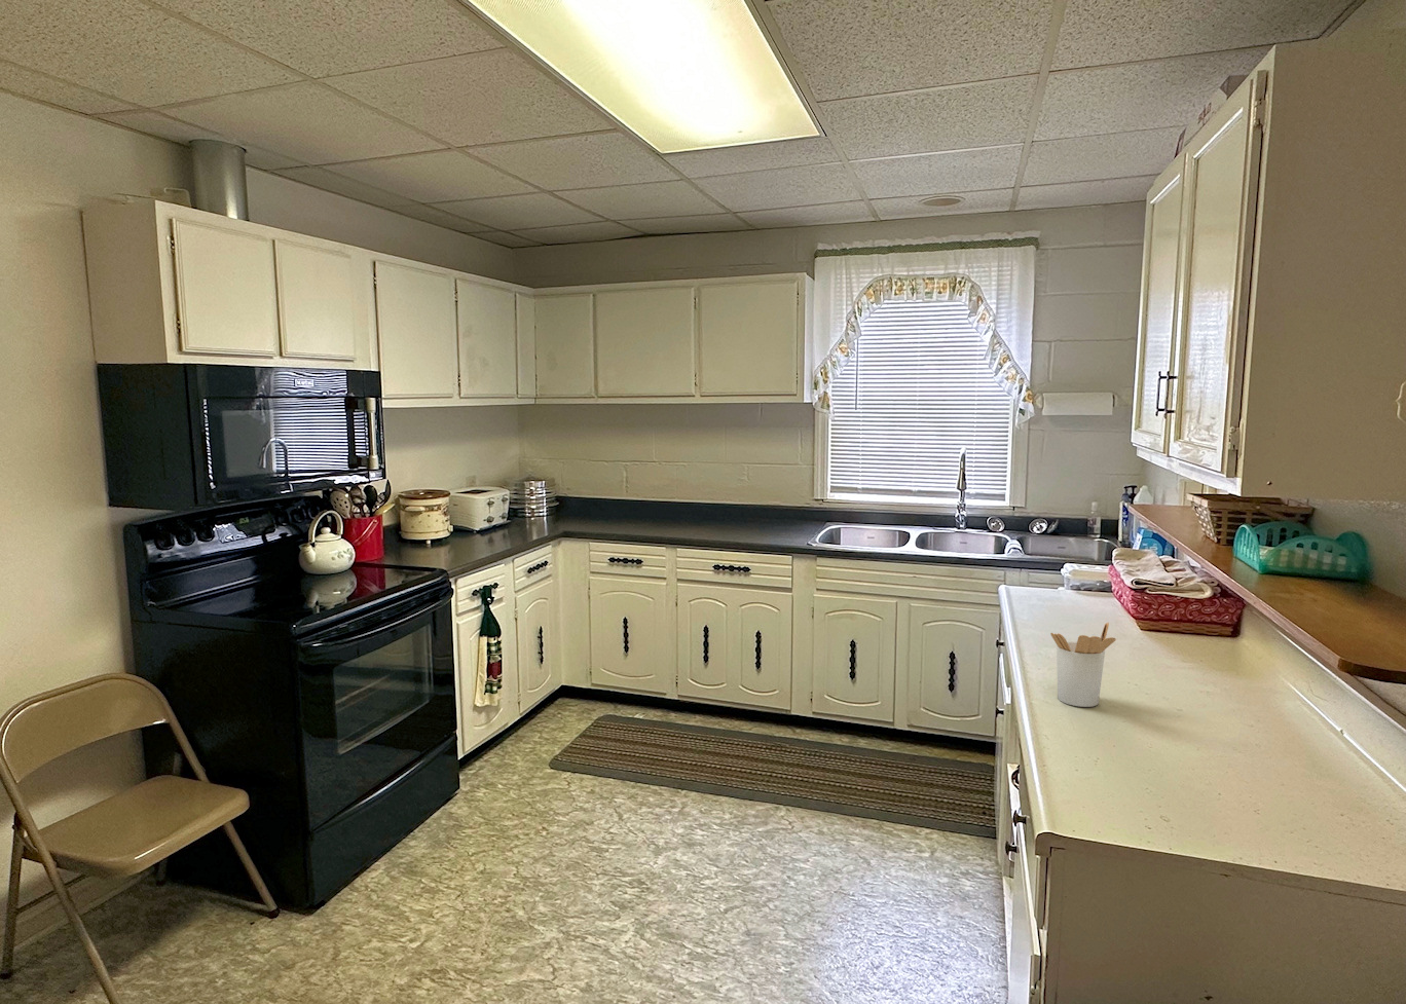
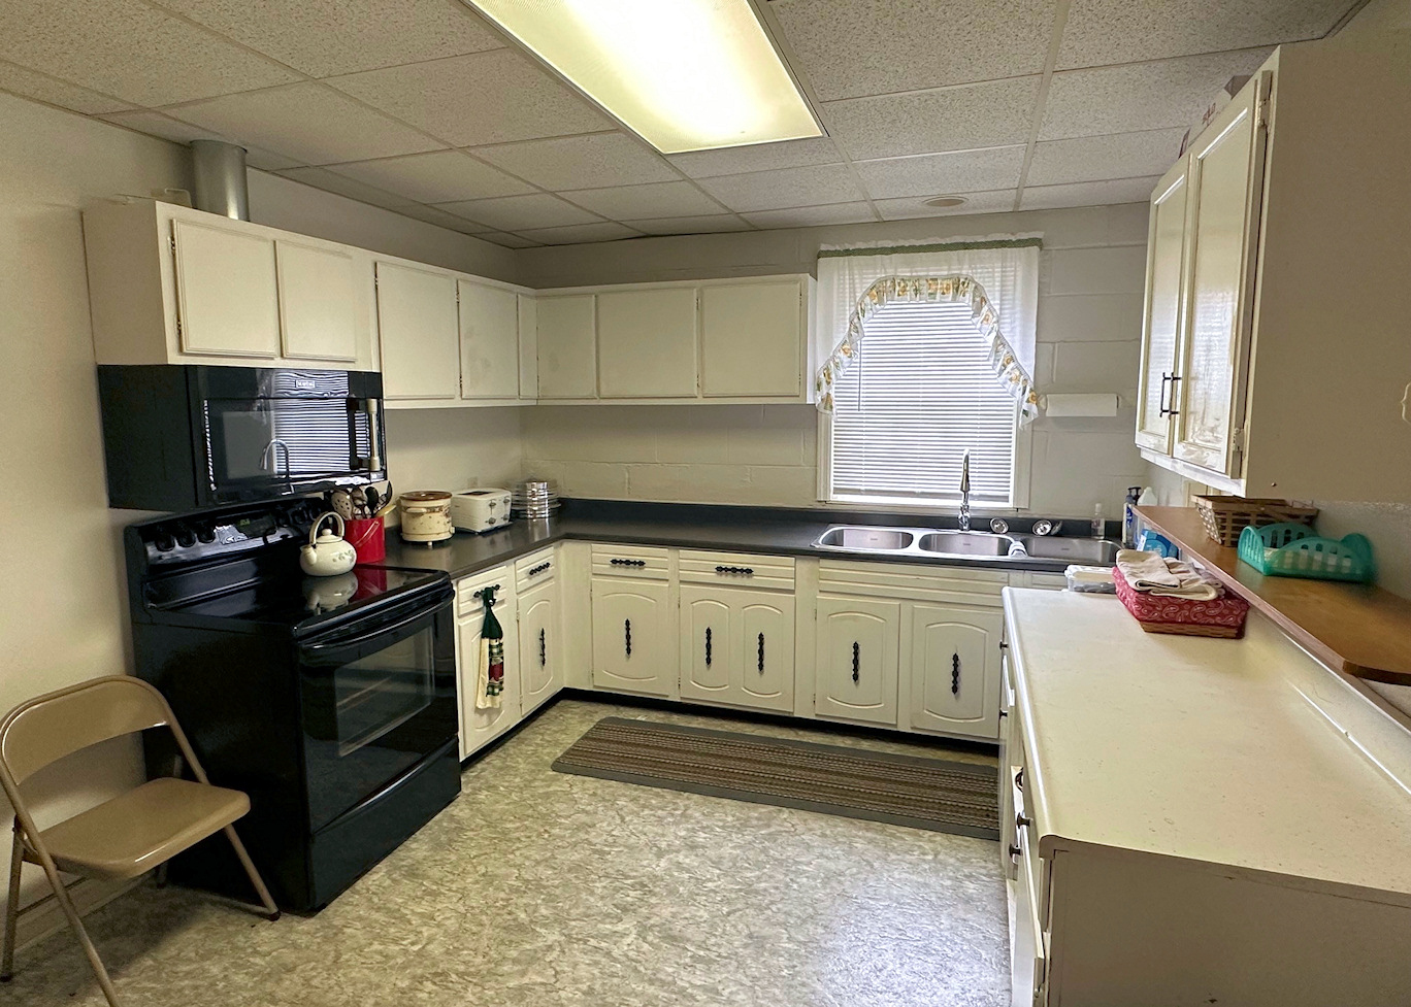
- utensil holder (1084, 664)
